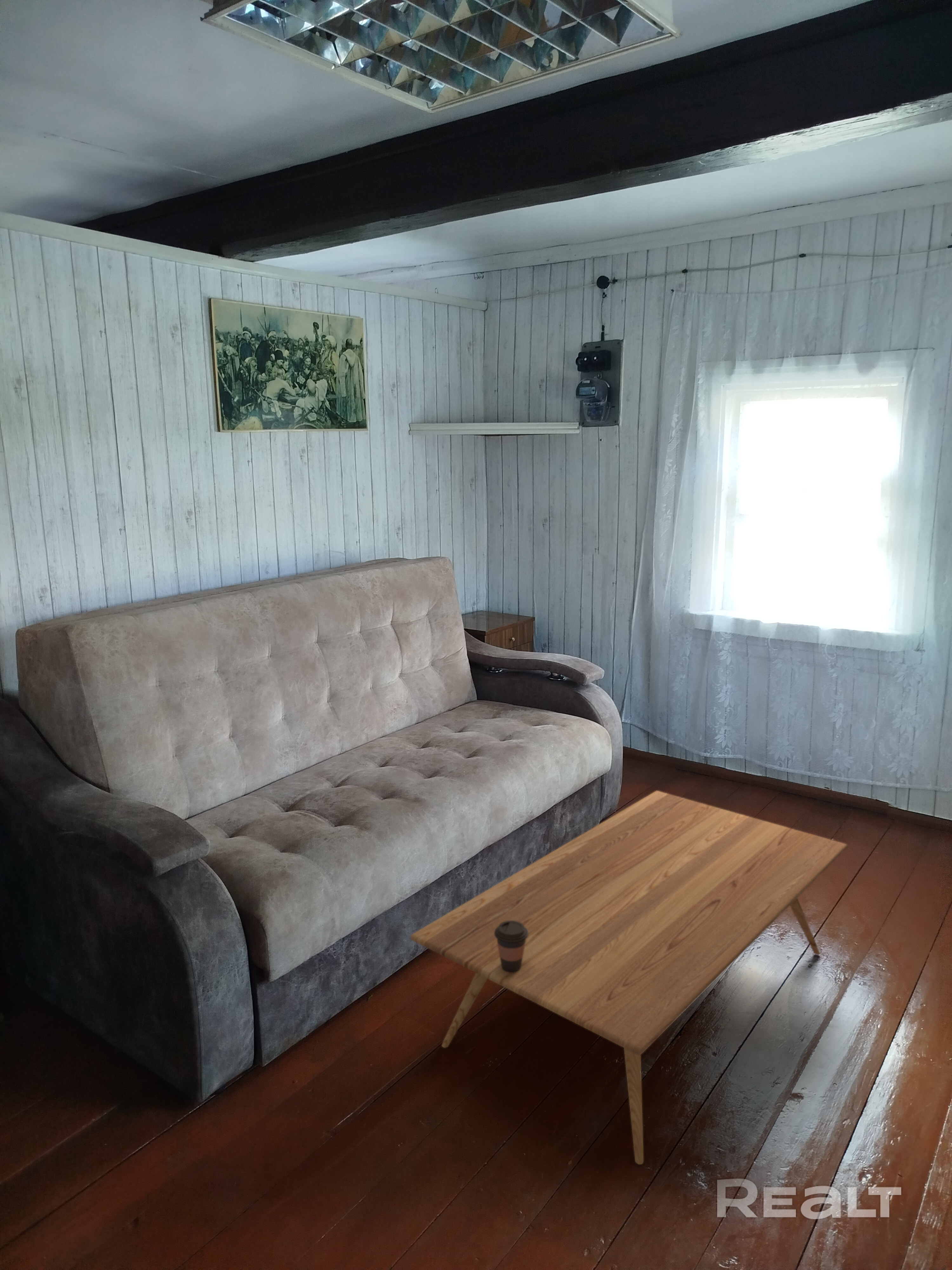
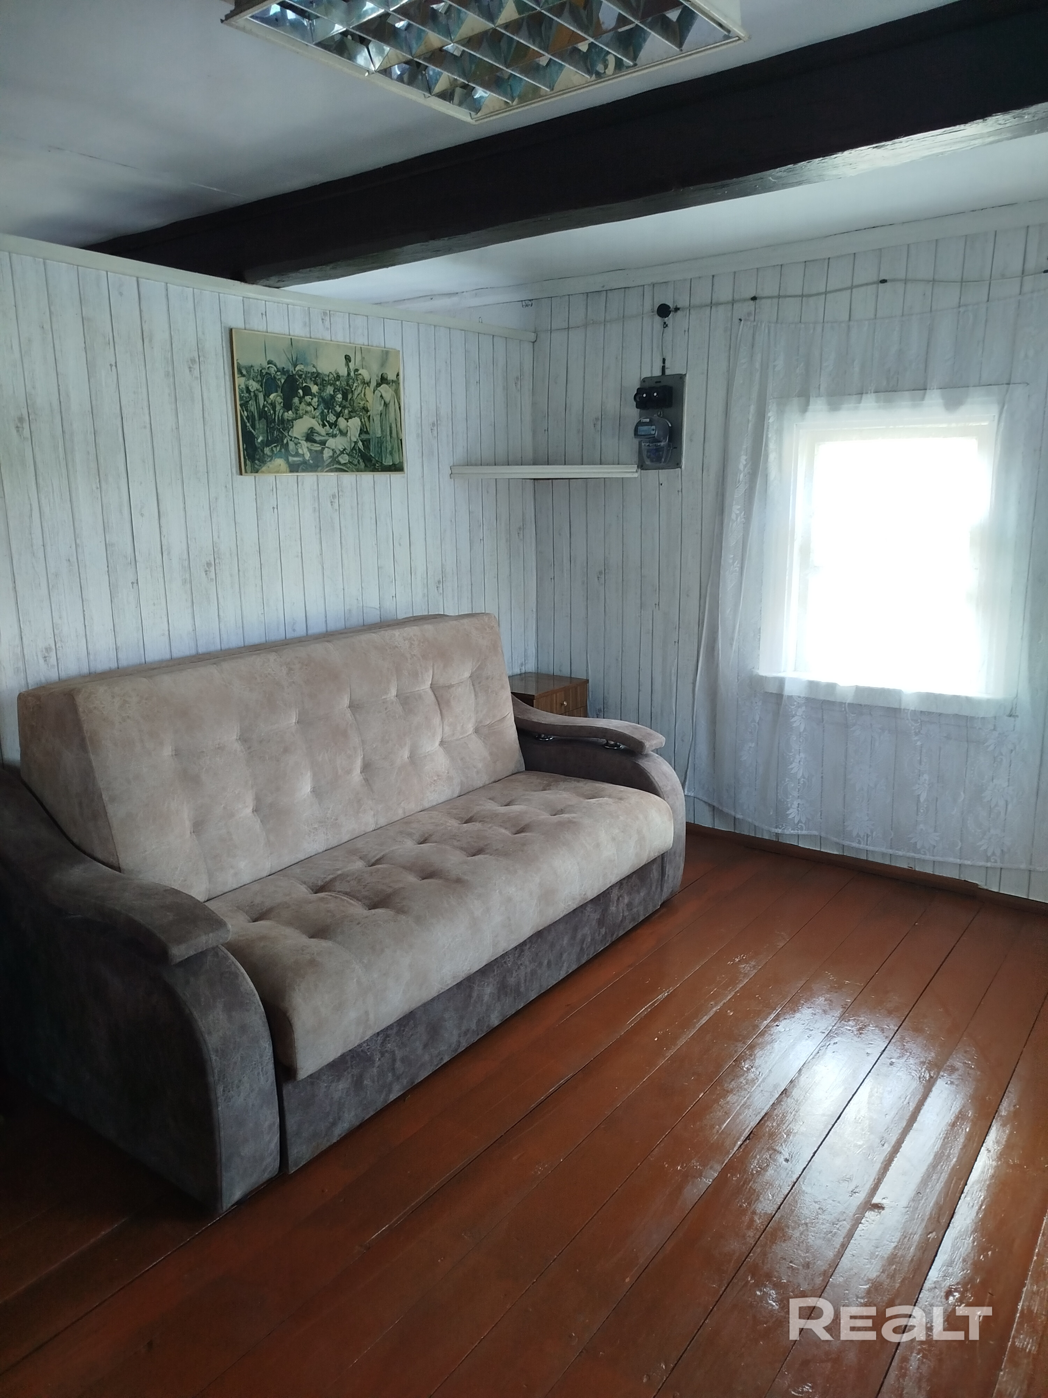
- coffee table (648, 941)
- coffee cup (511, 946)
